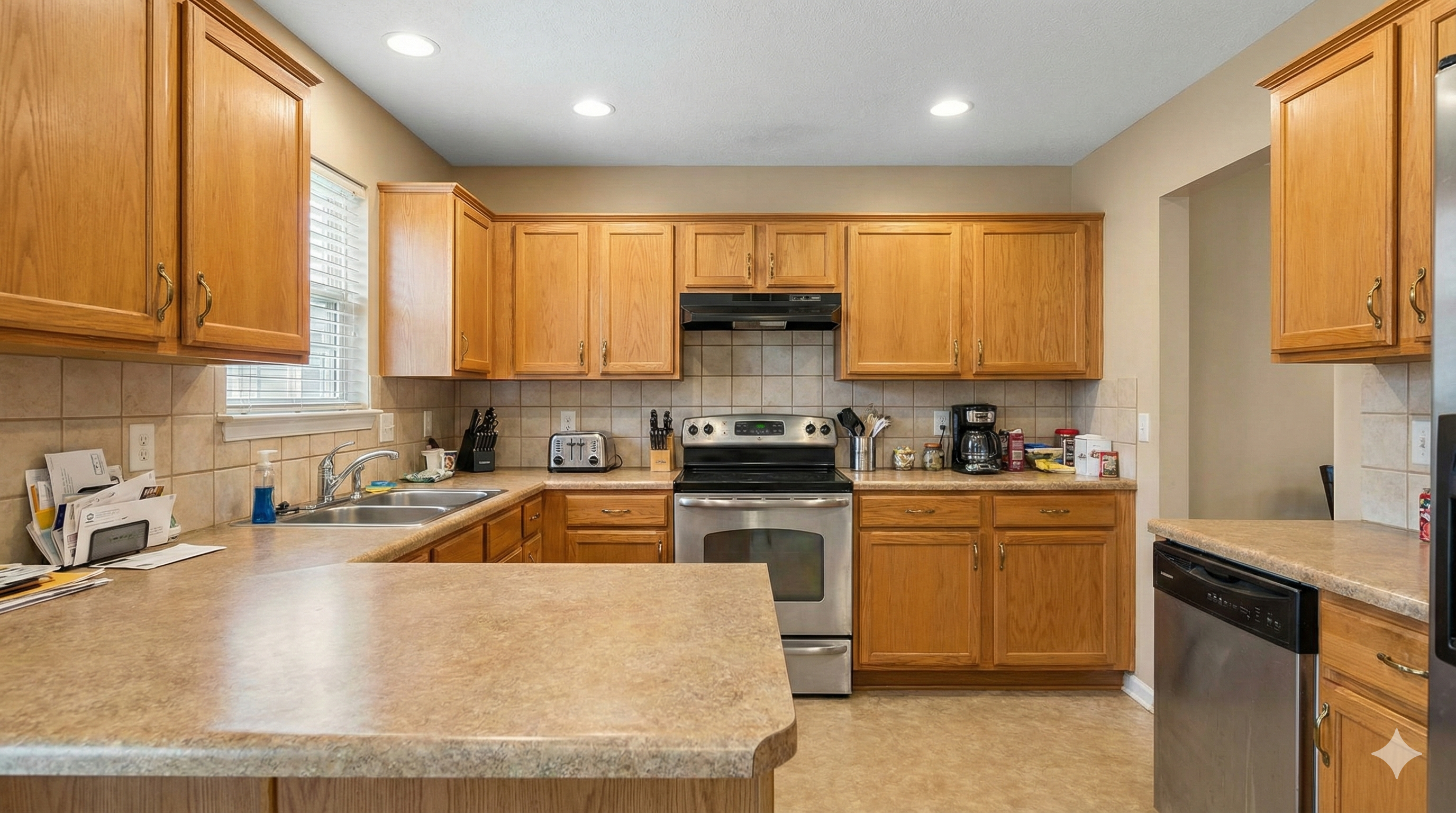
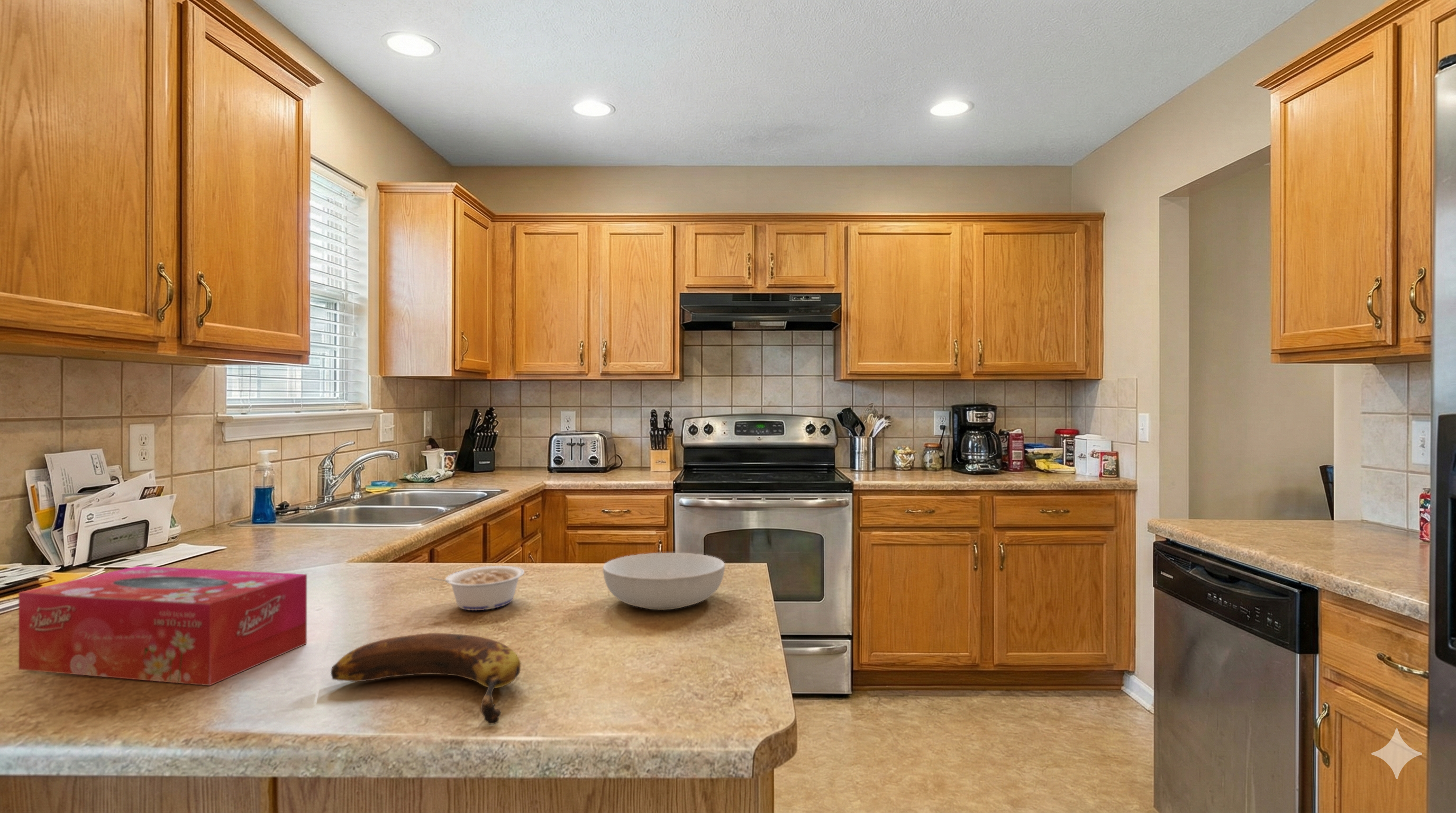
+ legume (484, 586)
+ serving bowl (664, 583)
+ banana (434, 668)
+ tissue box (170, 619)
